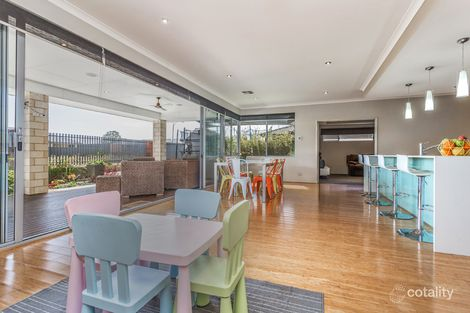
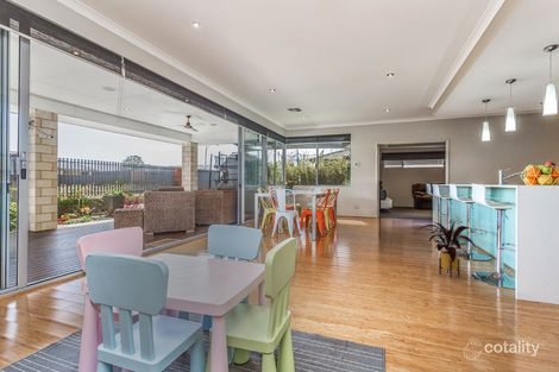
+ house plant (446, 248)
